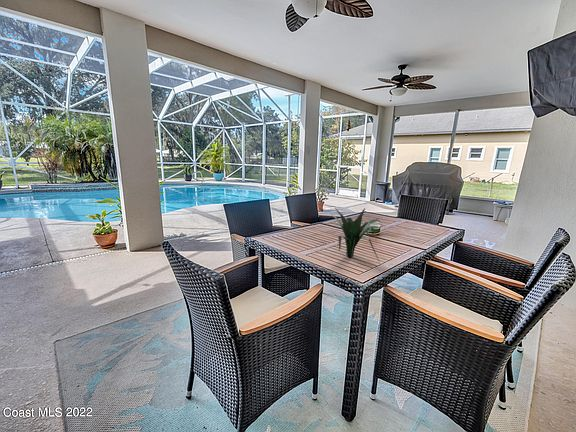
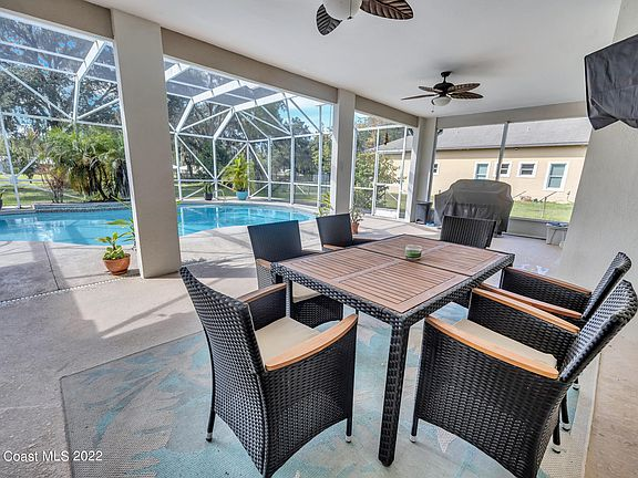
- plant (352, 234)
